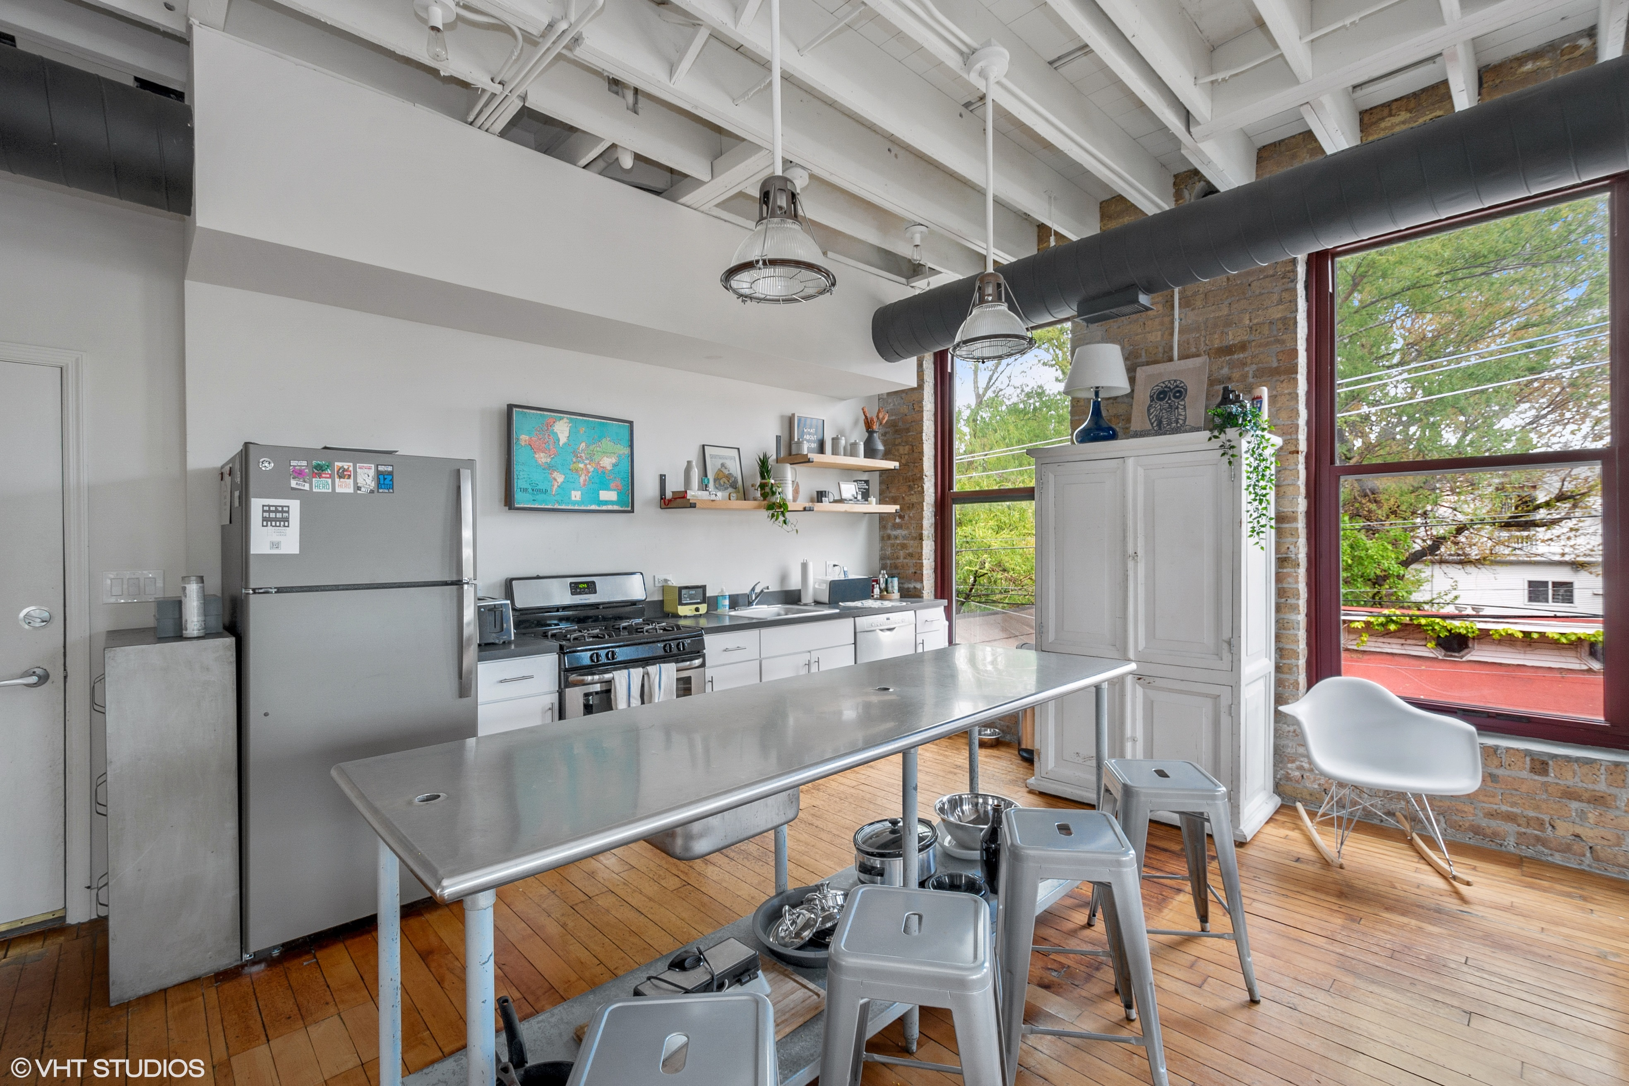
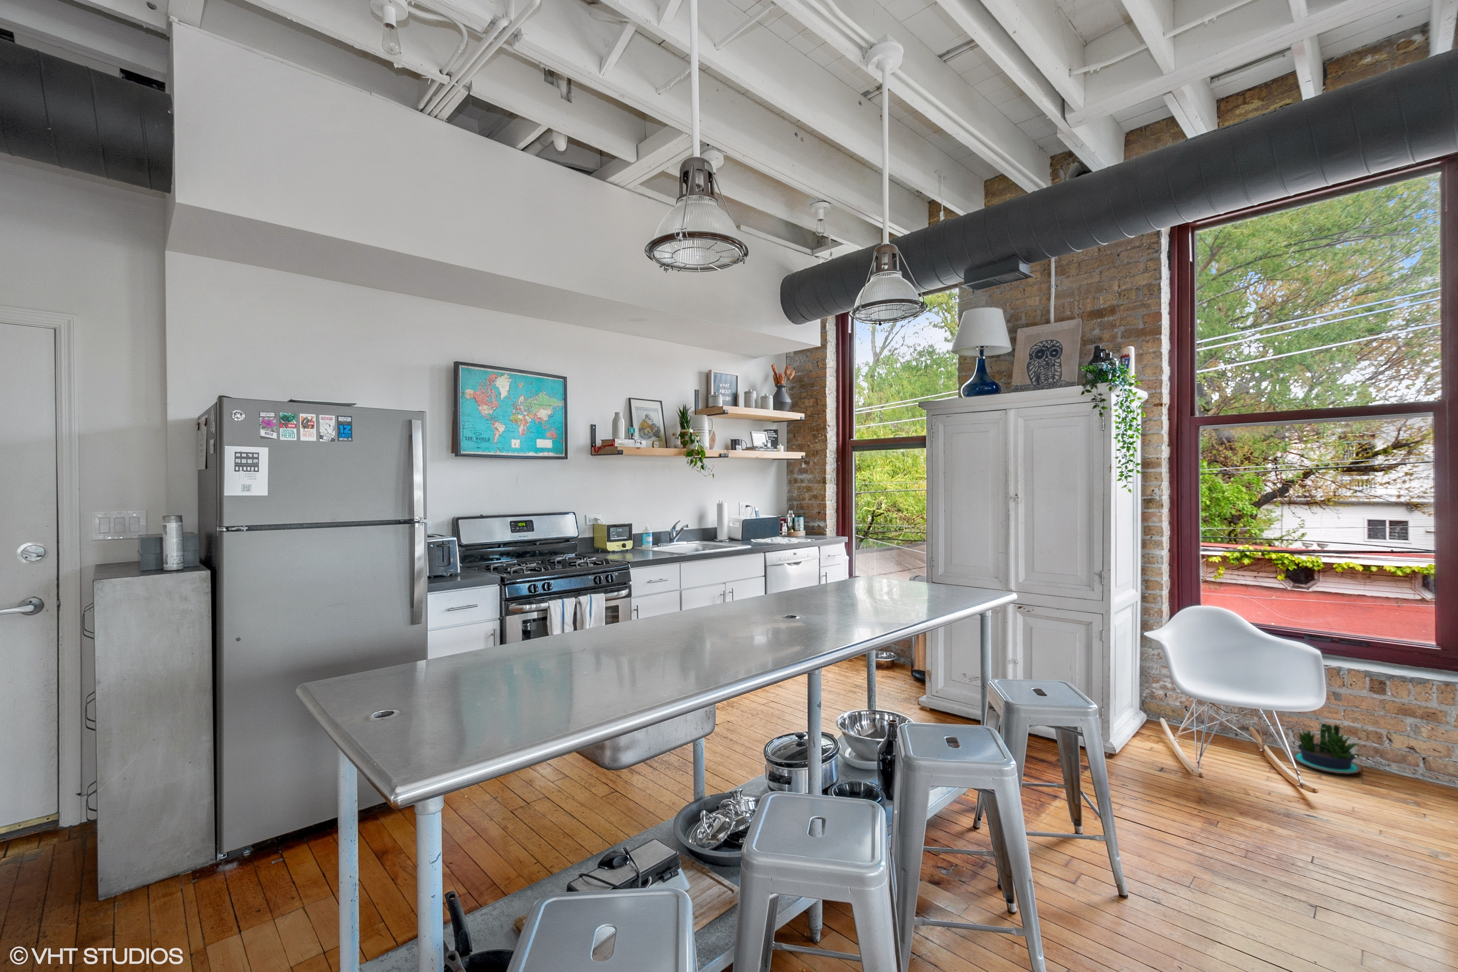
+ potted plant (1331, 747)
